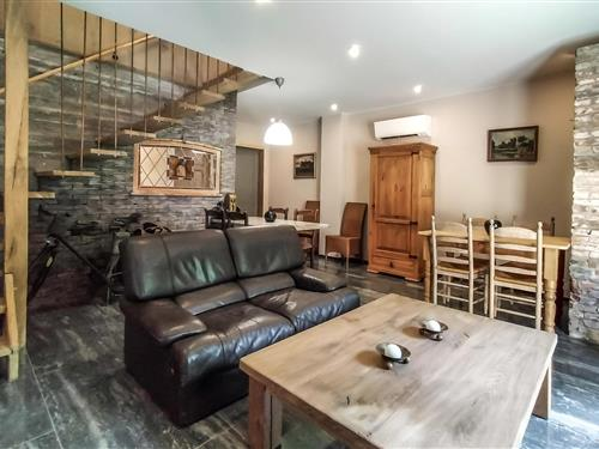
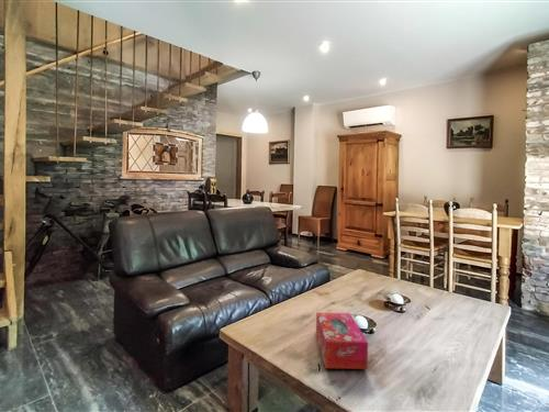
+ tissue box (338, 337)
